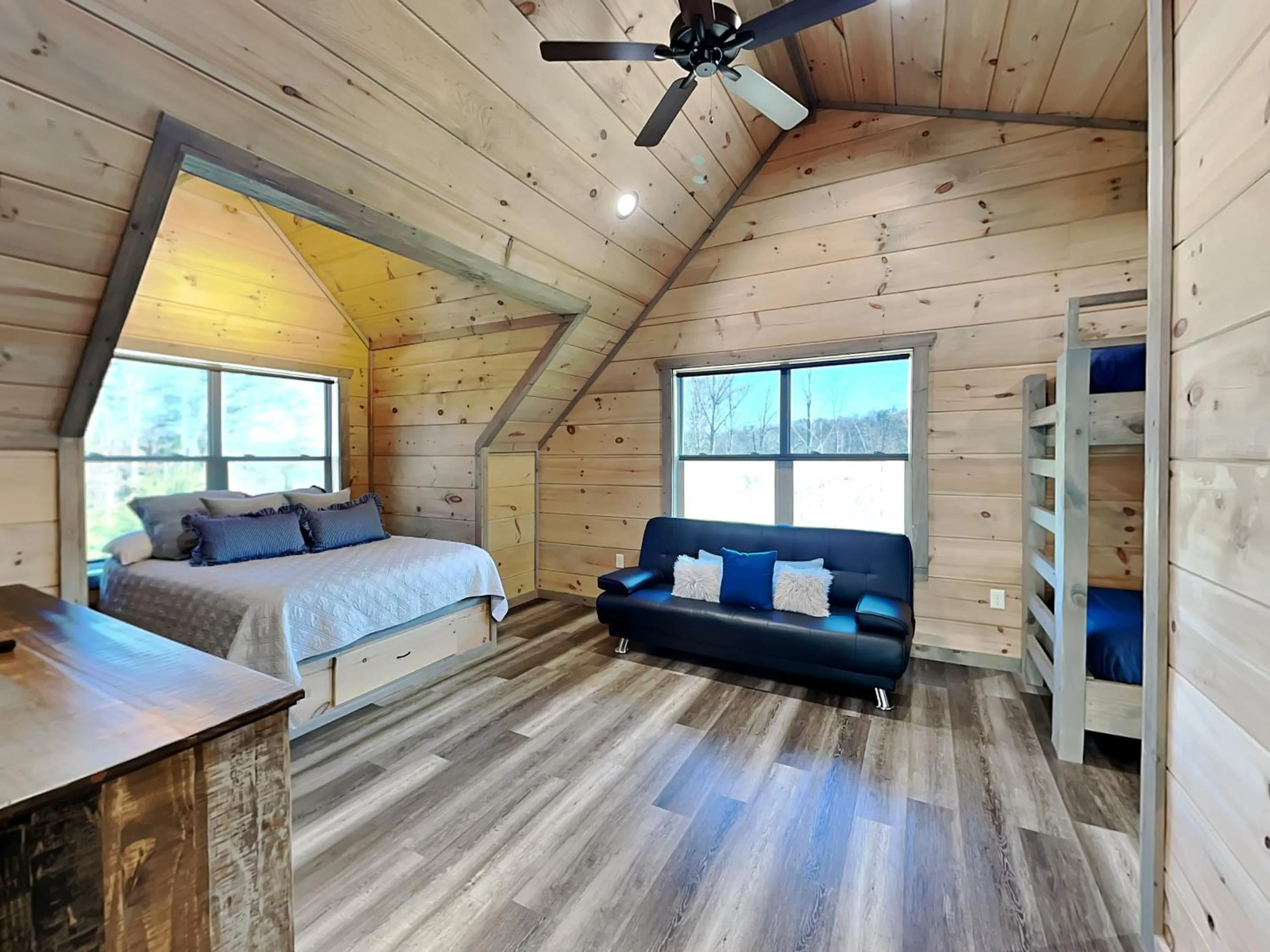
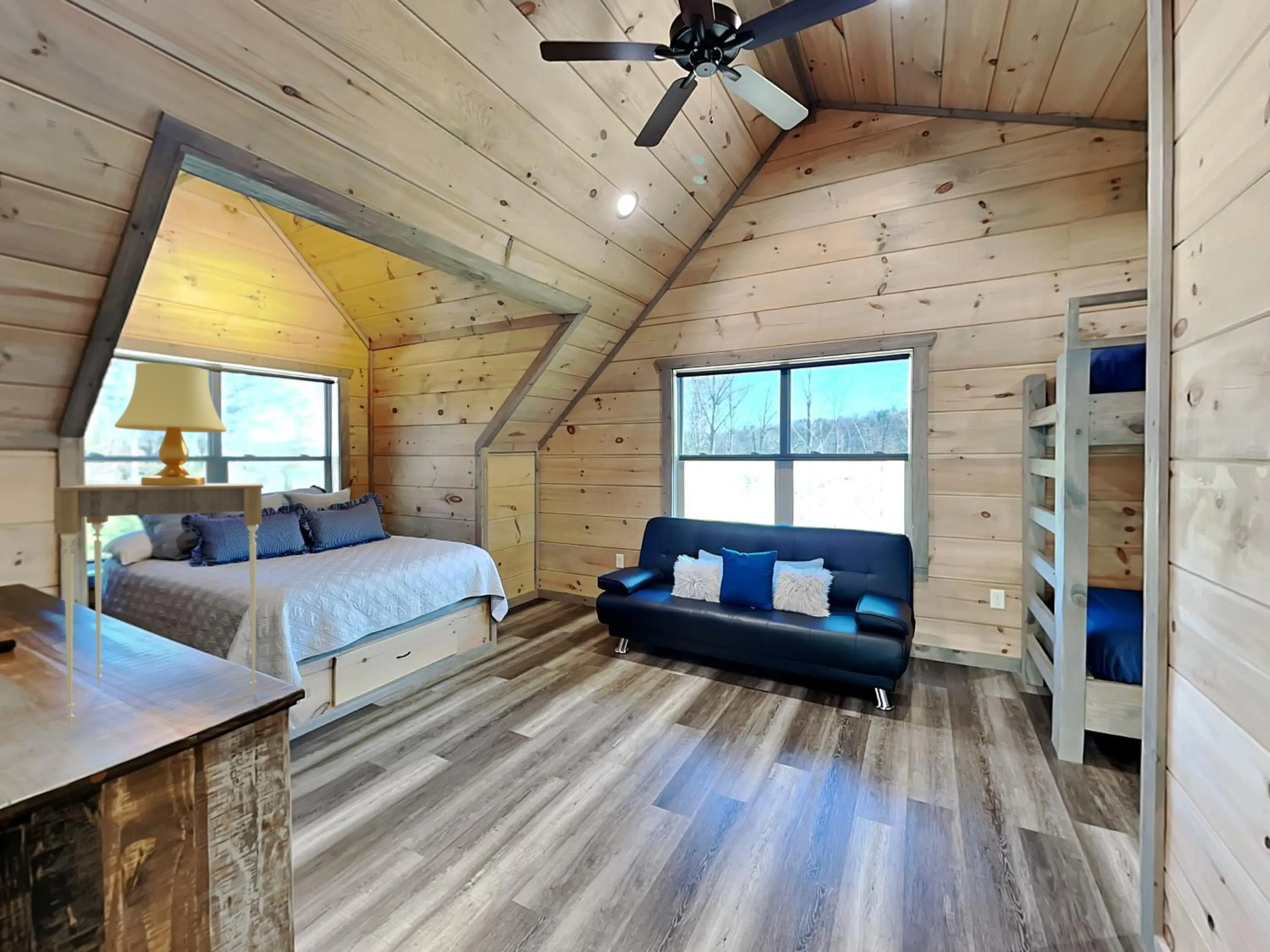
+ table lamp (175, 513)
